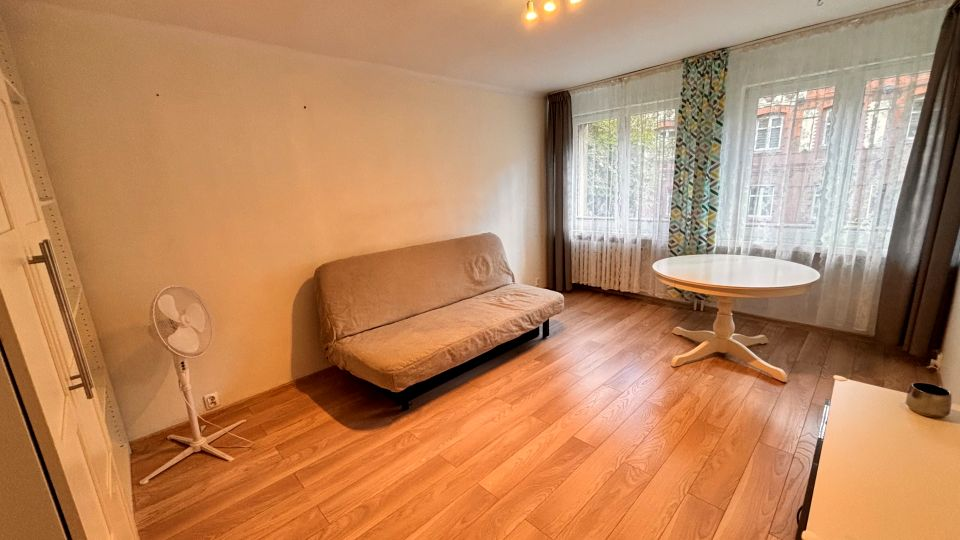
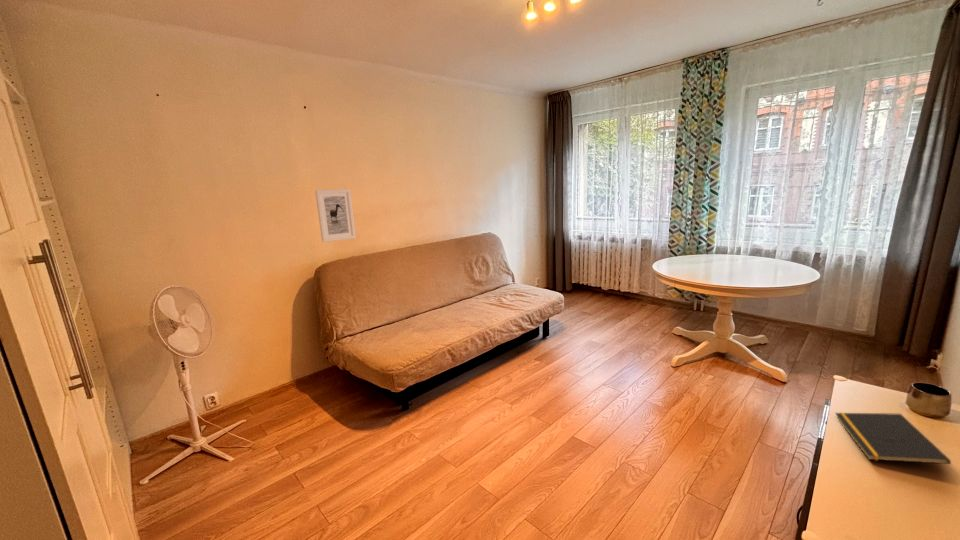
+ notepad (885, 435)
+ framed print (336, 215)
